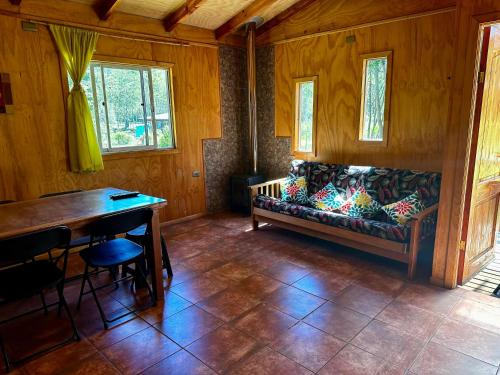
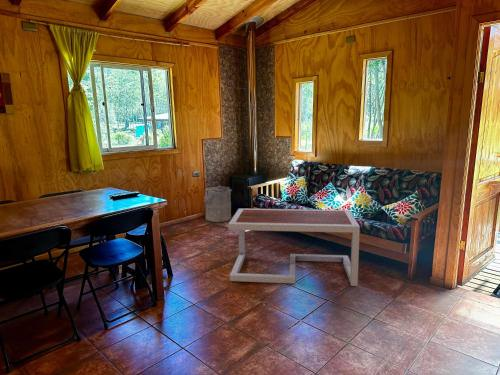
+ laundry hamper (216, 202)
+ coffee table (292, 254)
